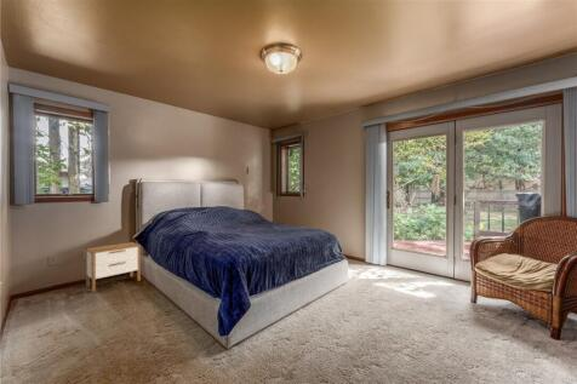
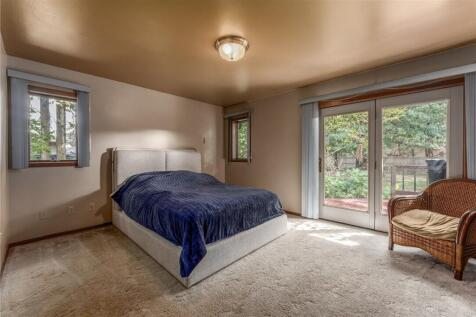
- nightstand (114, 264)
